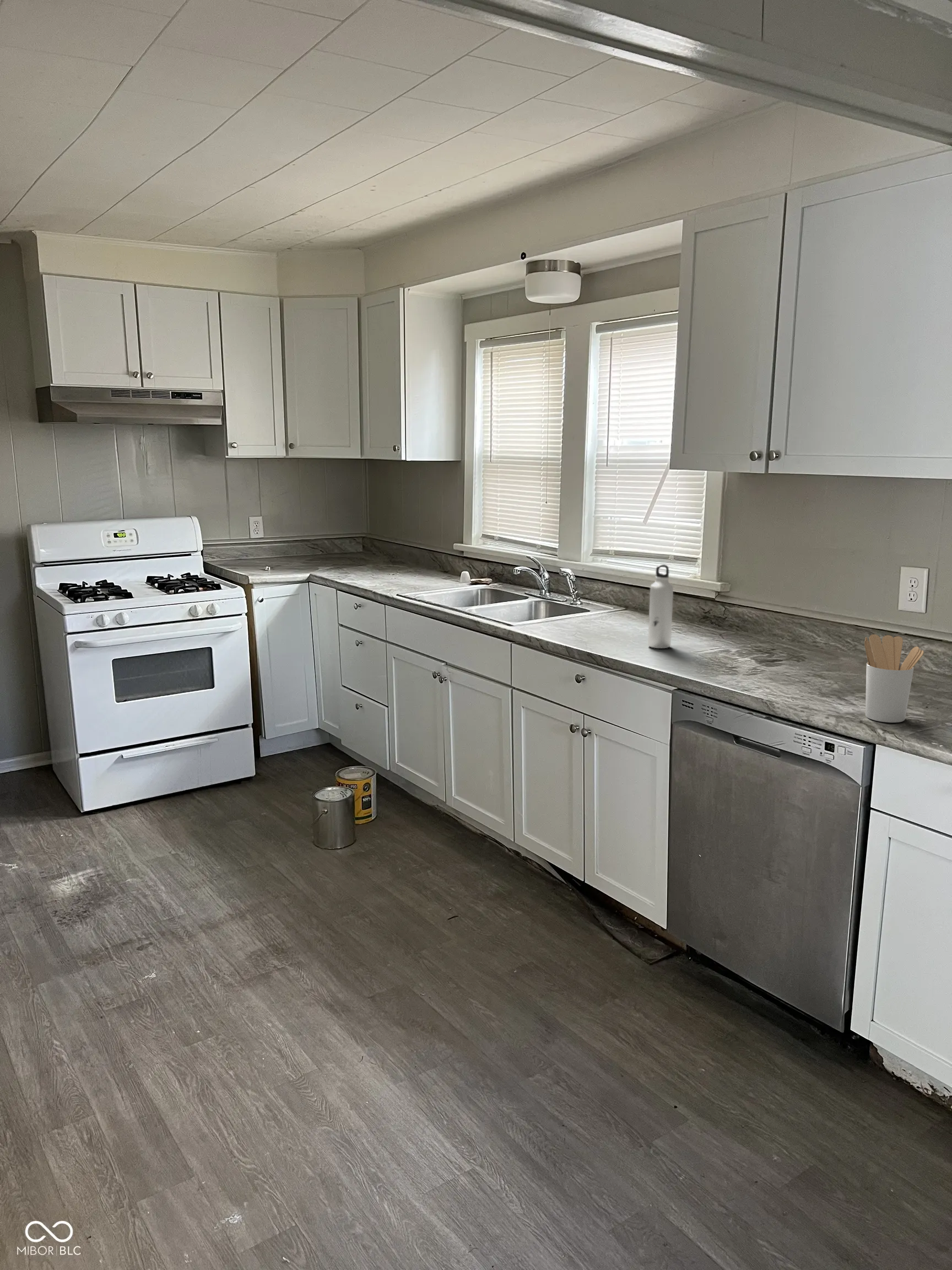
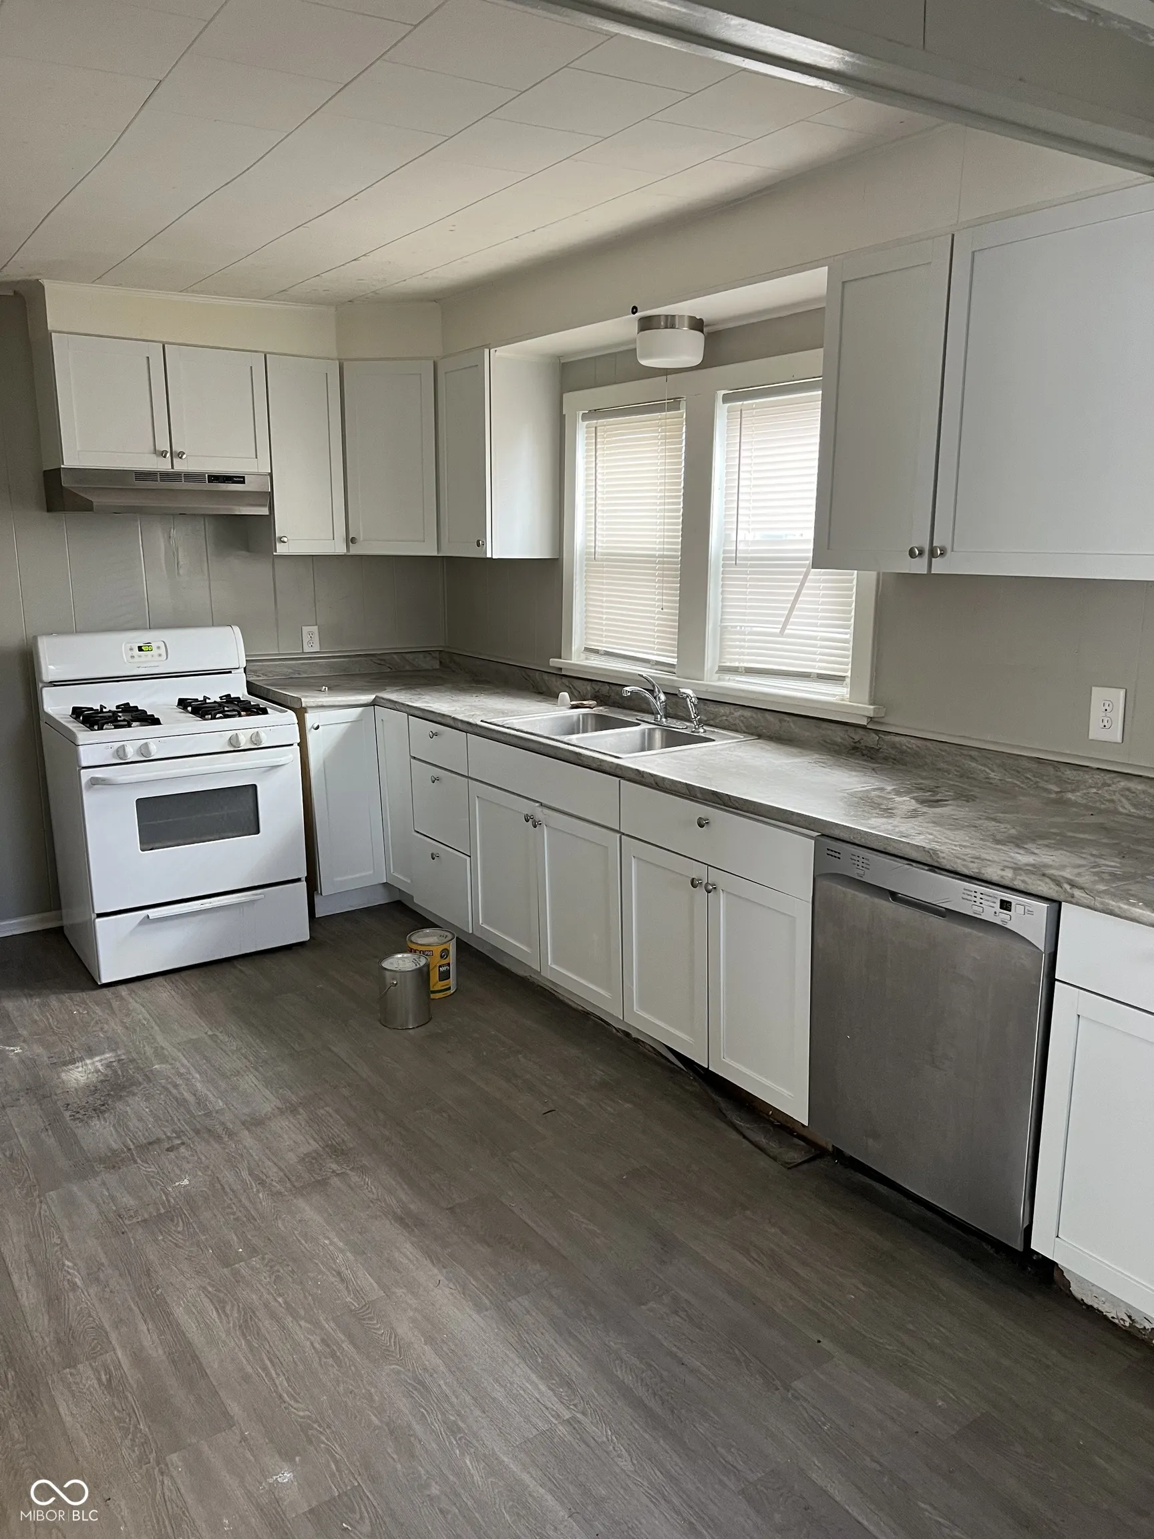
- utensil holder (886, 676)
- water bottle (661, 606)
